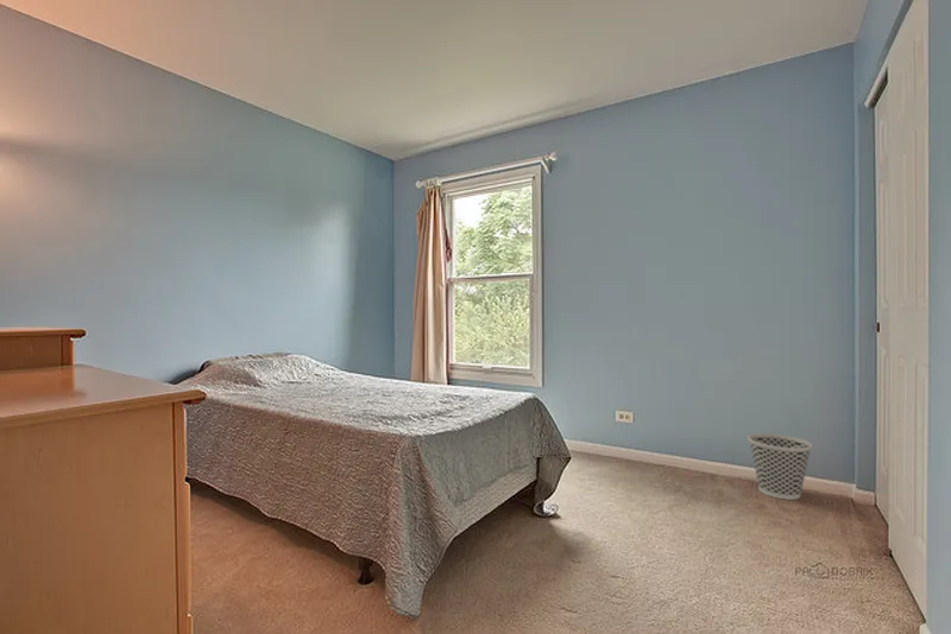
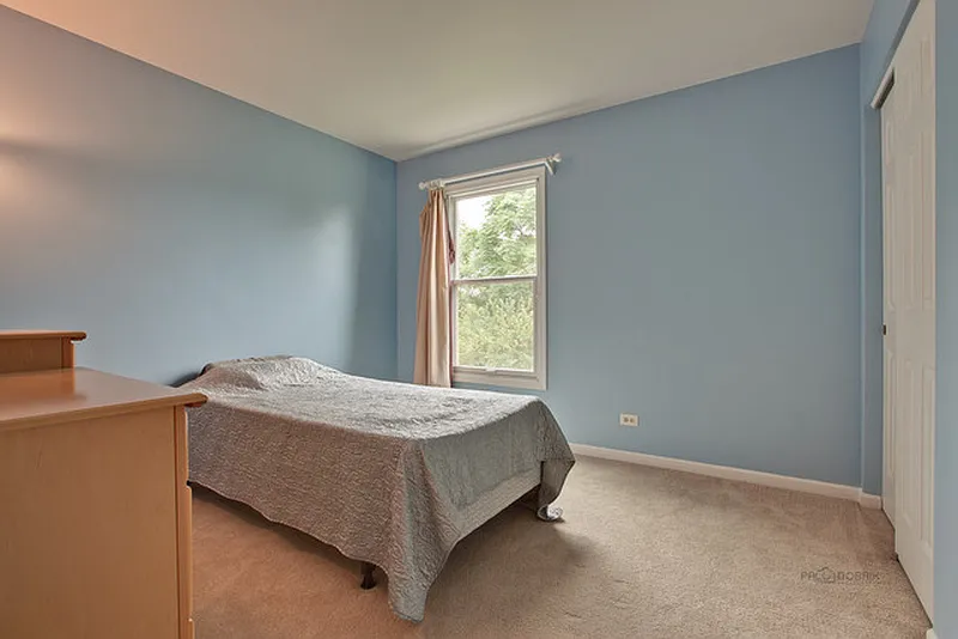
- wastebasket (779, 465)
